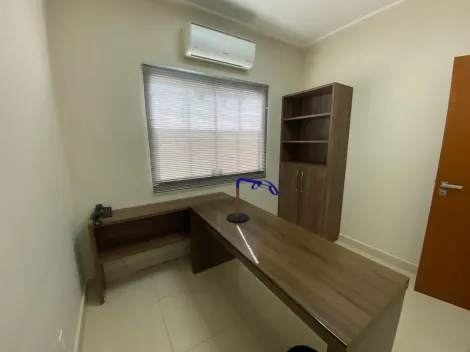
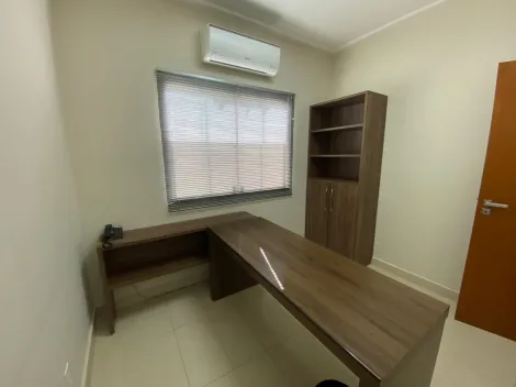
- desk lamp (238, 201)
